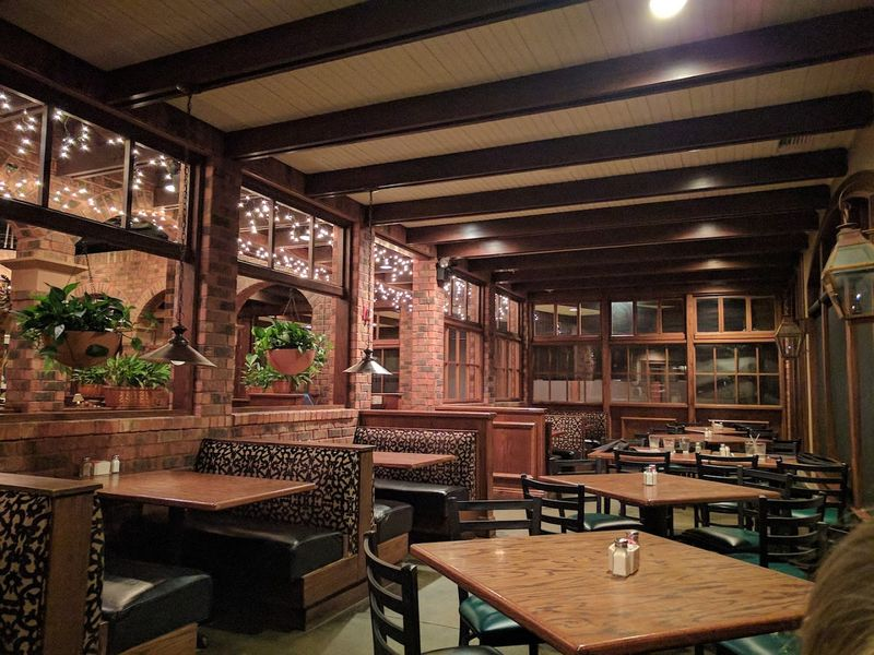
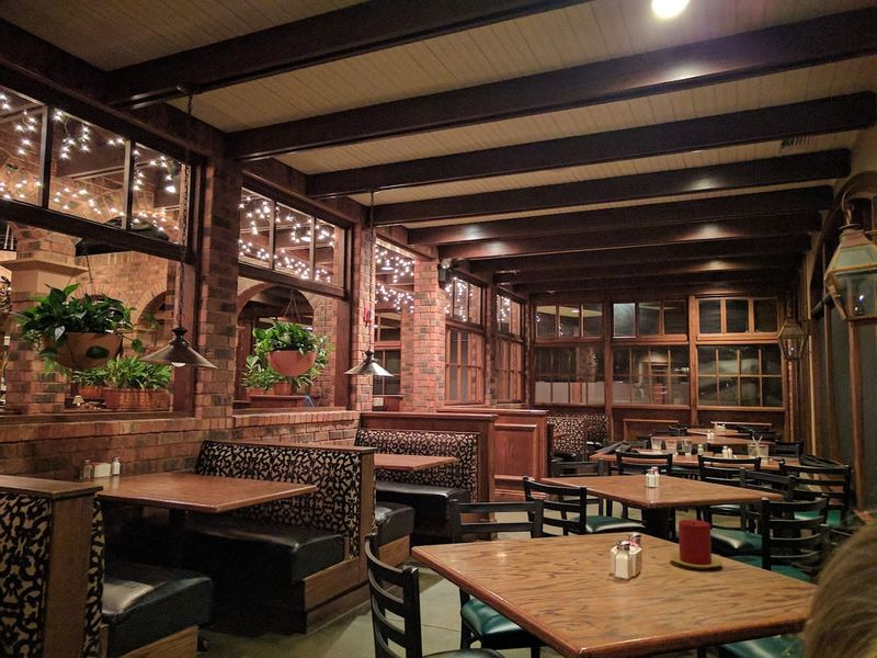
+ candle (694, 543)
